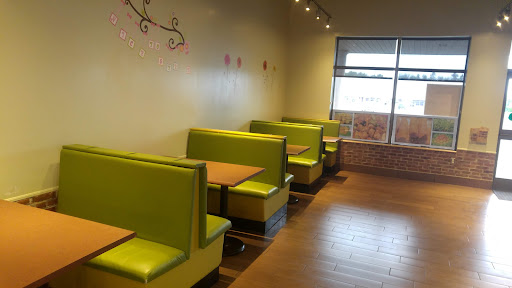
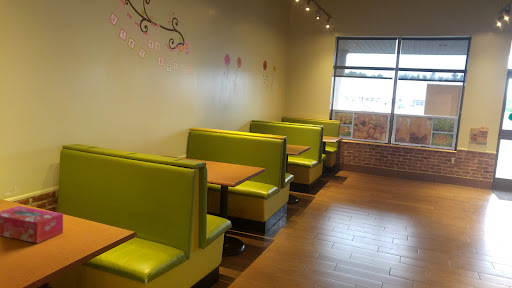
+ tissue box (27, 223)
